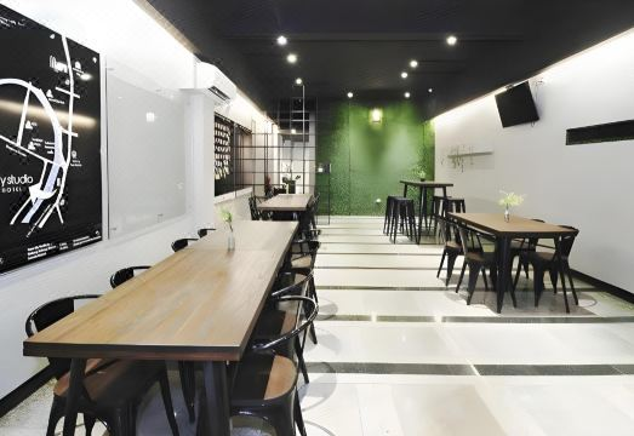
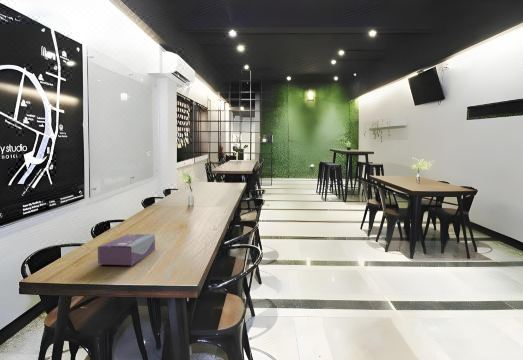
+ tissue box (128, 248)
